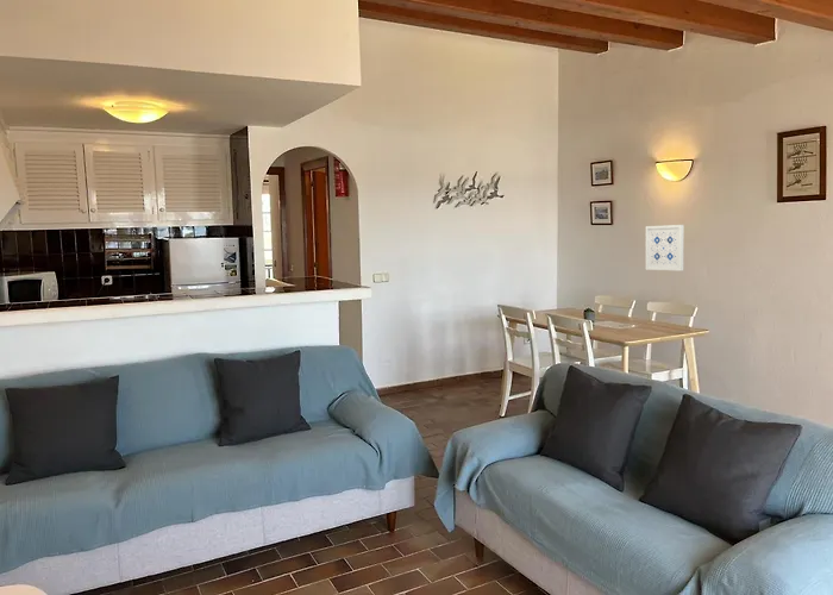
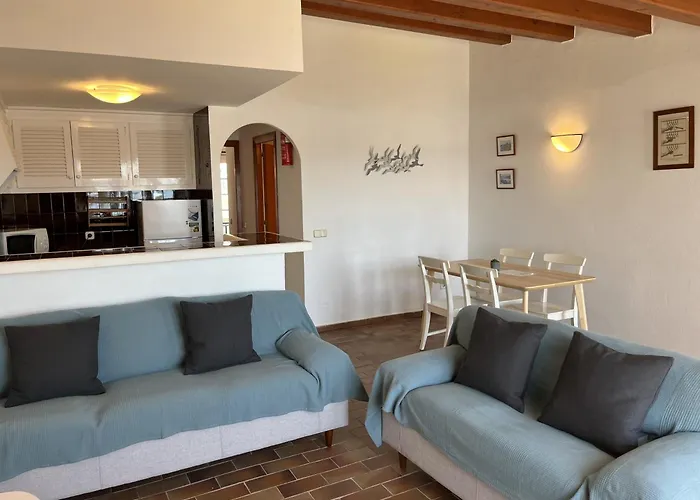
- wall art (664, 248)
